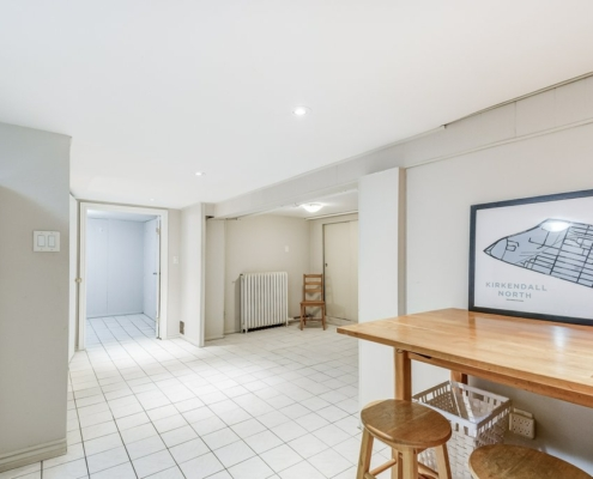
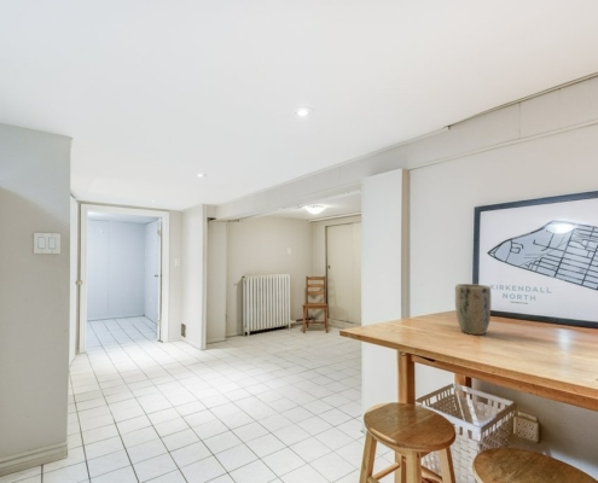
+ plant pot (472, 308)
